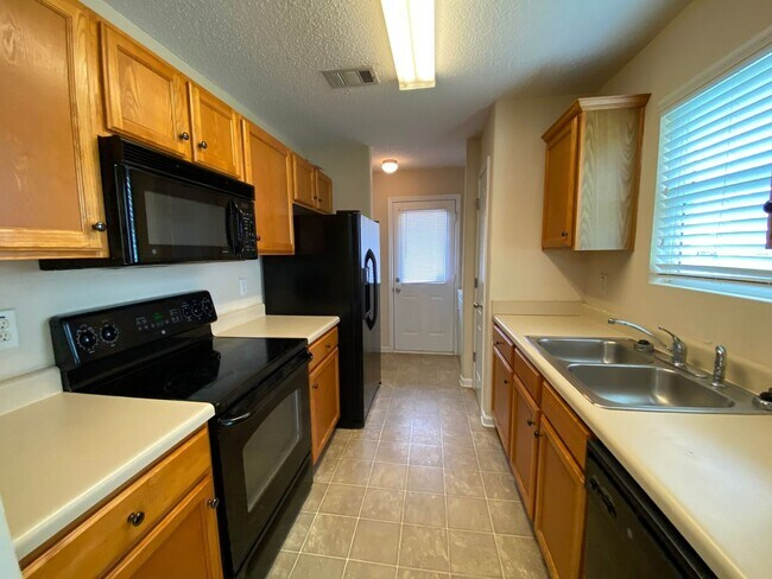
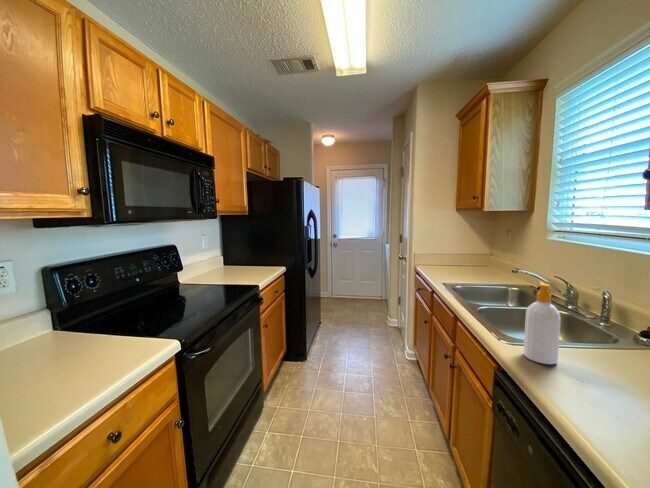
+ soap bottle (541, 321)
